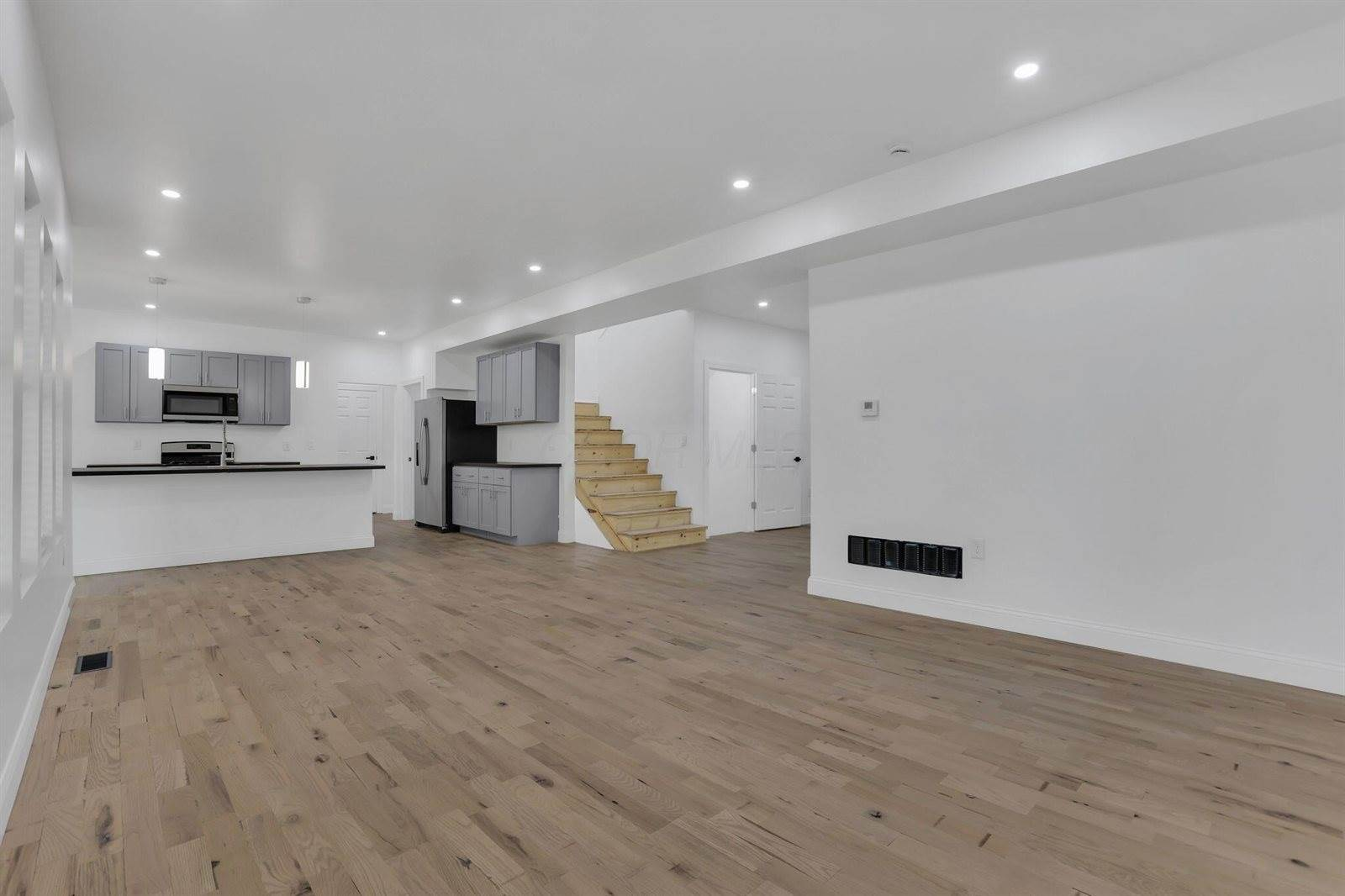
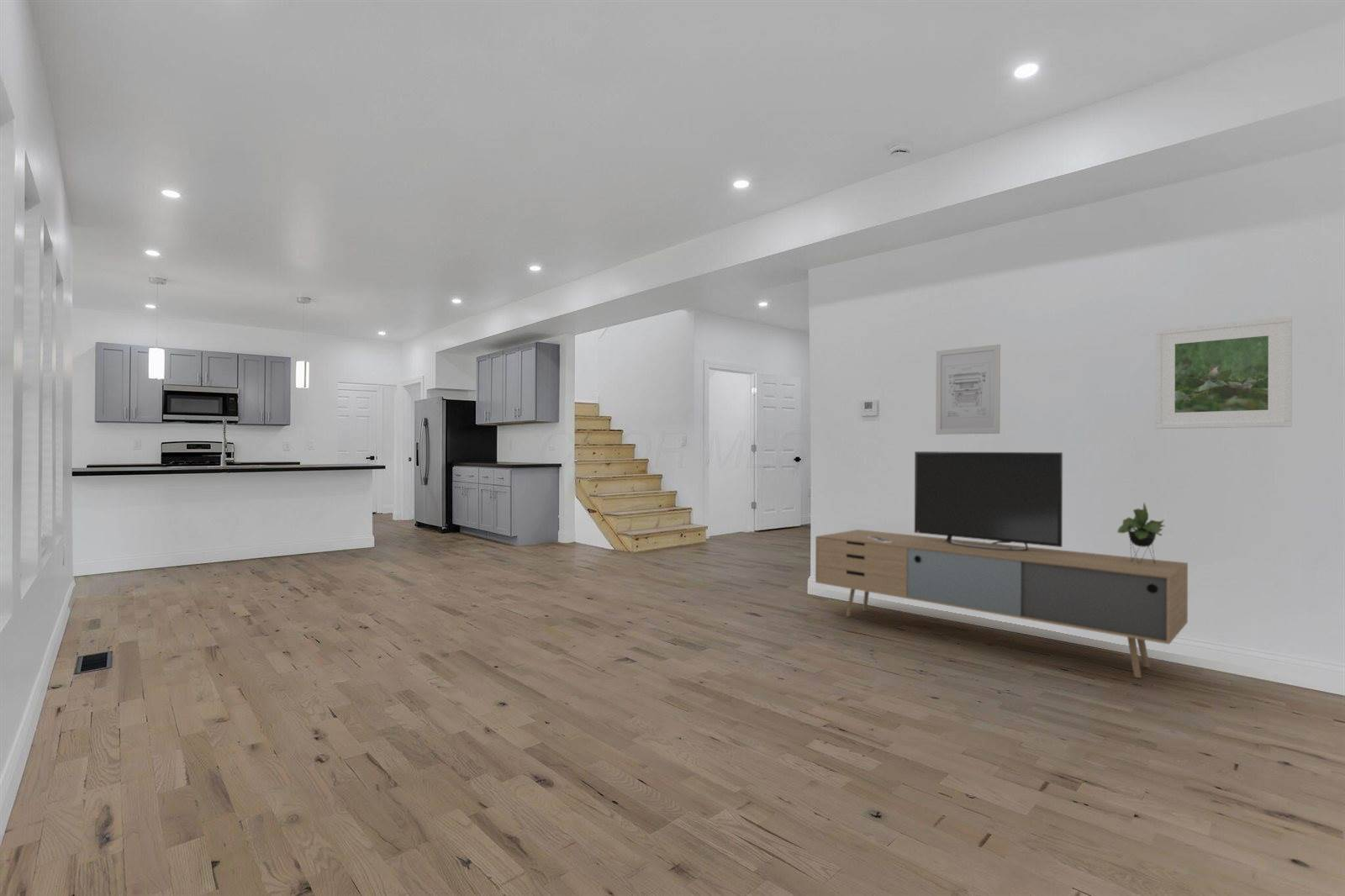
+ media console (979, 545)
+ wall art (967, 391)
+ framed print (1220, 376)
